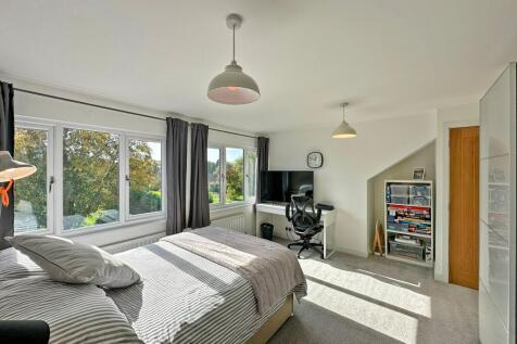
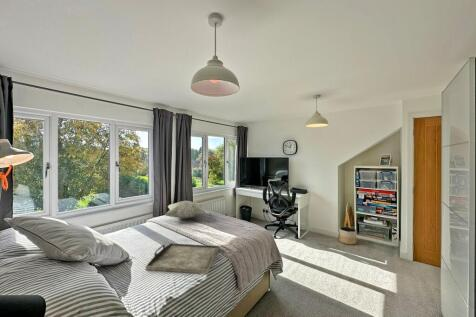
+ serving tray (186, 253)
+ planter (347, 235)
+ decorative pillow (185, 209)
